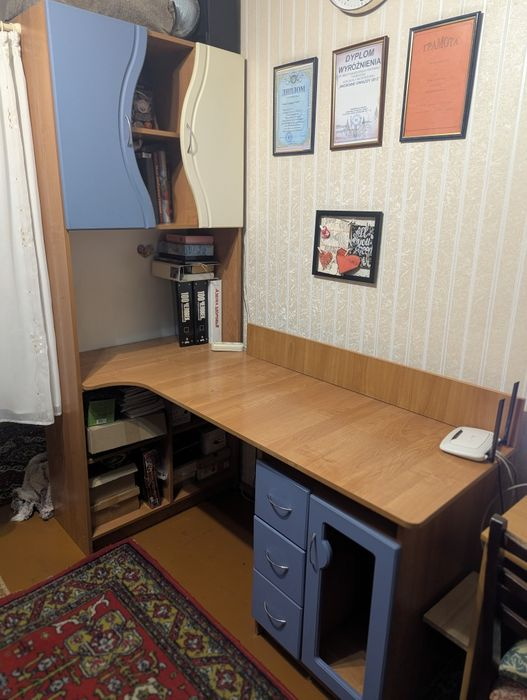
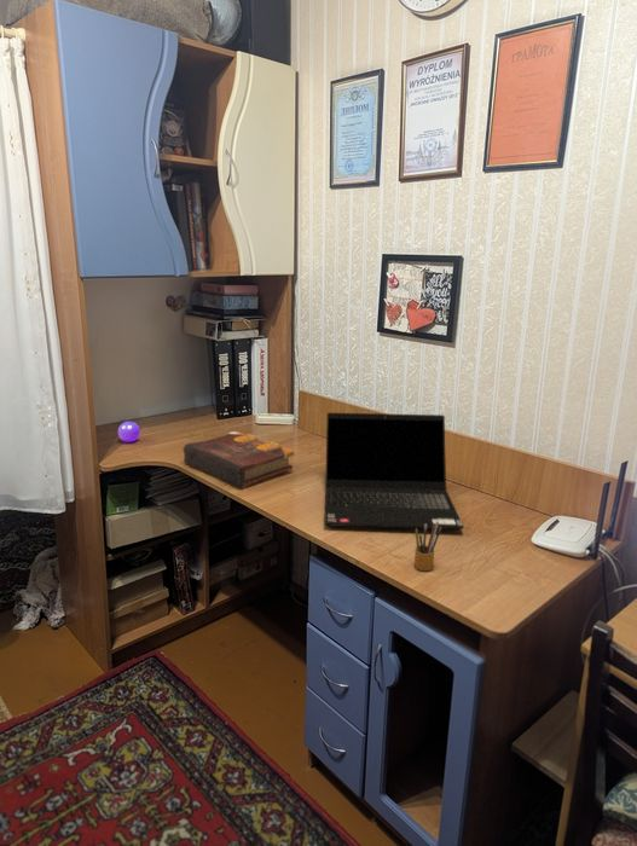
+ book (238, 457)
+ stress ball (128, 431)
+ pencil box (424, 545)
+ laptop computer (389, 467)
